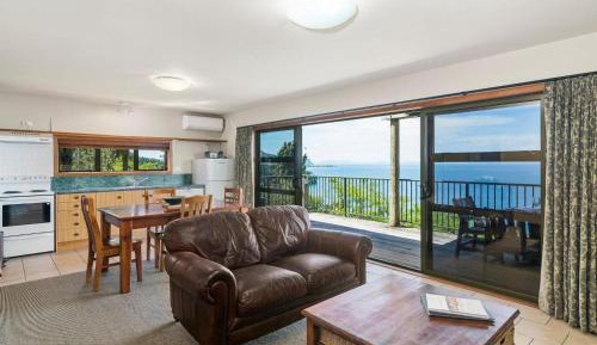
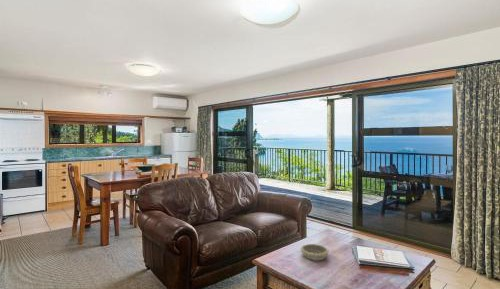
+ decorative bowl (314, 251)
